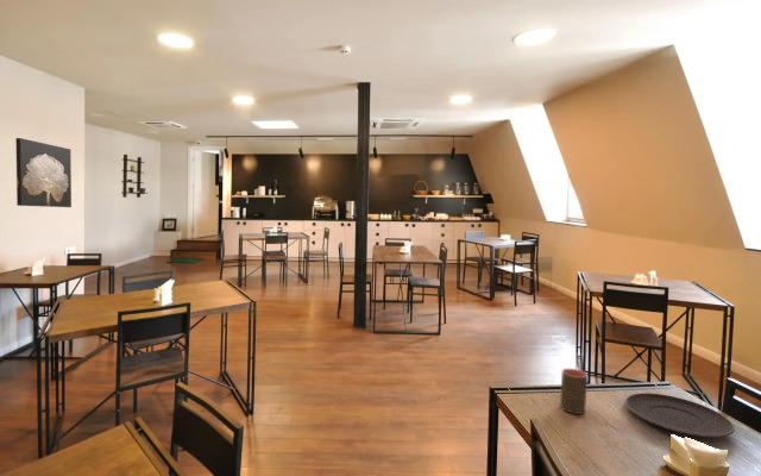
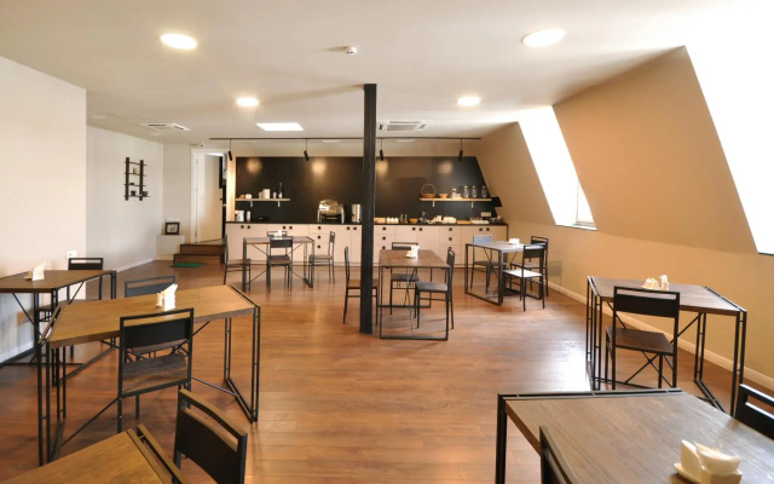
- cup (573, 390)
- wall art (45, 175)
- plate (675, 415)
